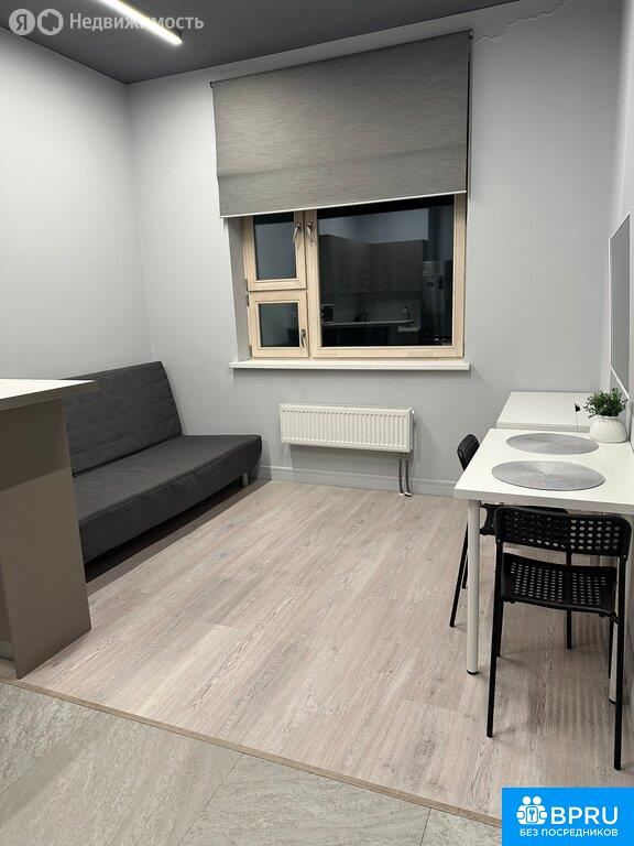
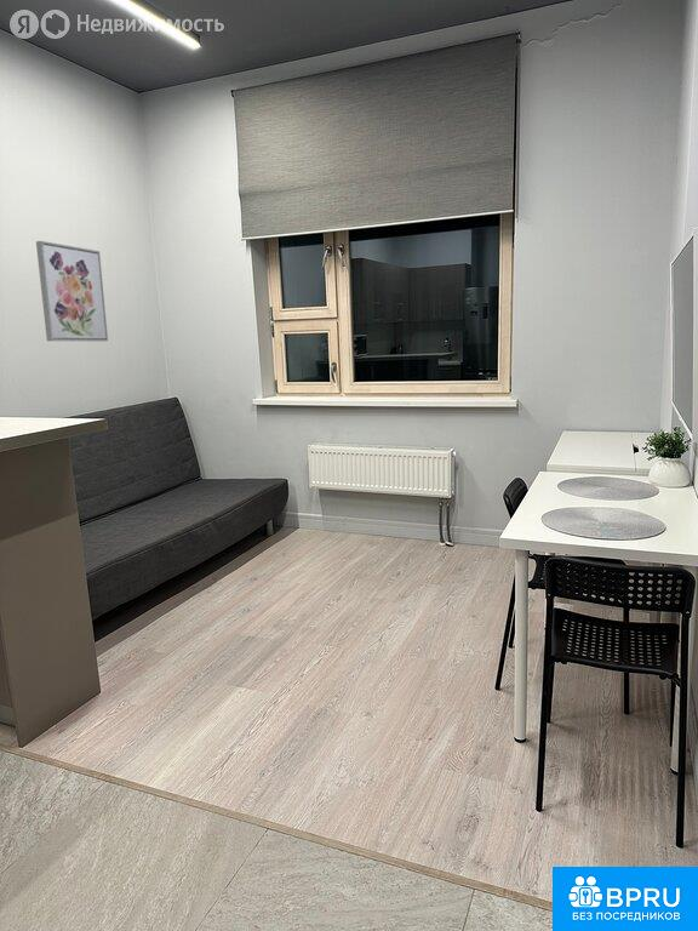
+ wall art (74, 293)
